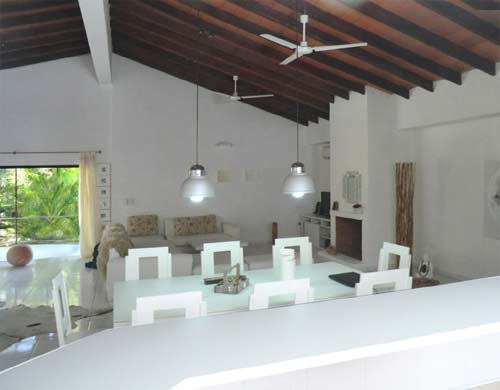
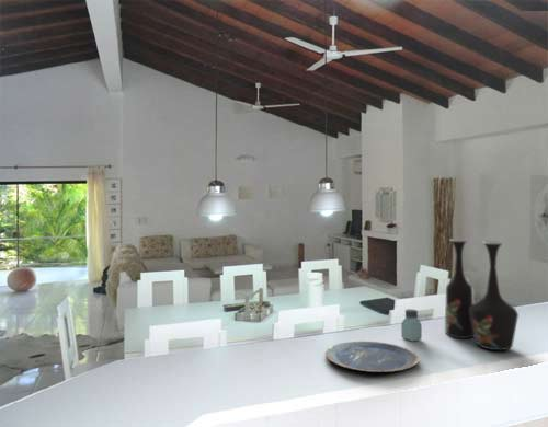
+ saltshaker (411, 324)
+ vase (471, 290)
+ plate (370, 356)
